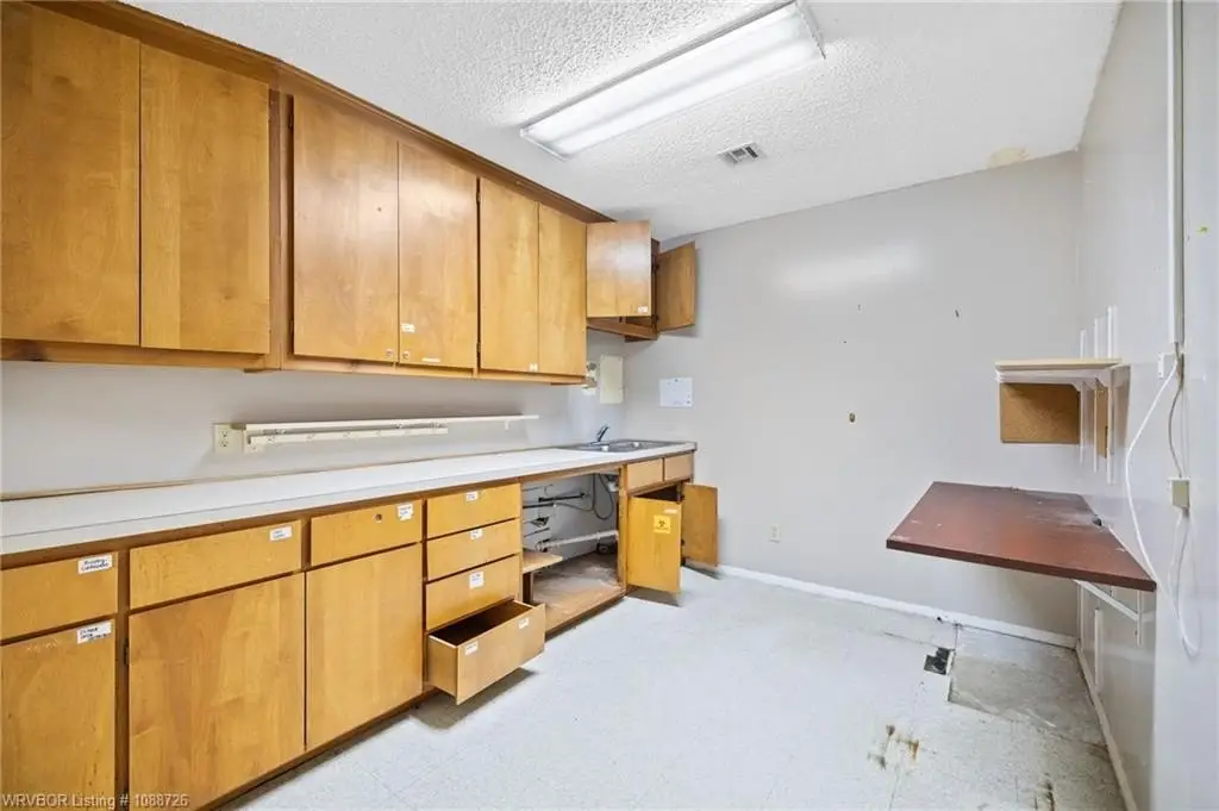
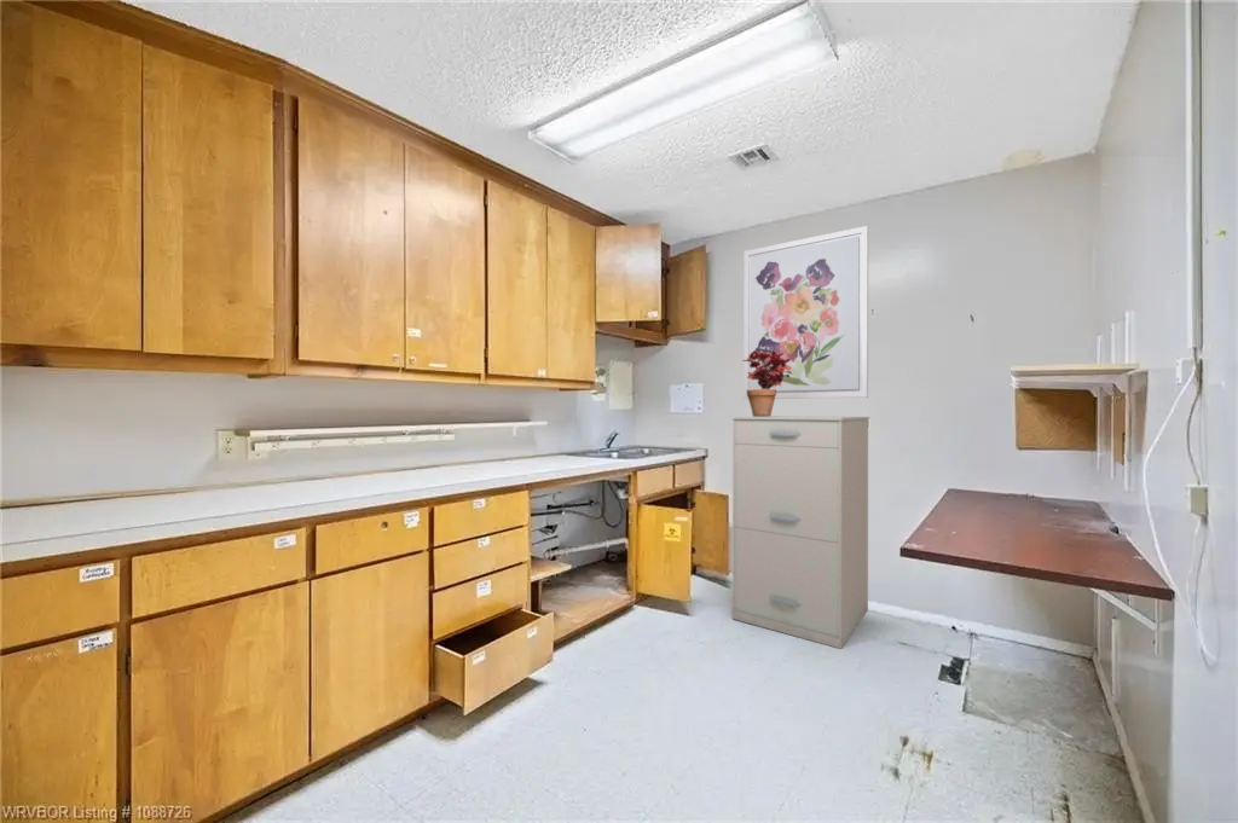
+ potted plant (765, 383)
+ wall art (802, 319)
+ filing cabinet (800, 515)
